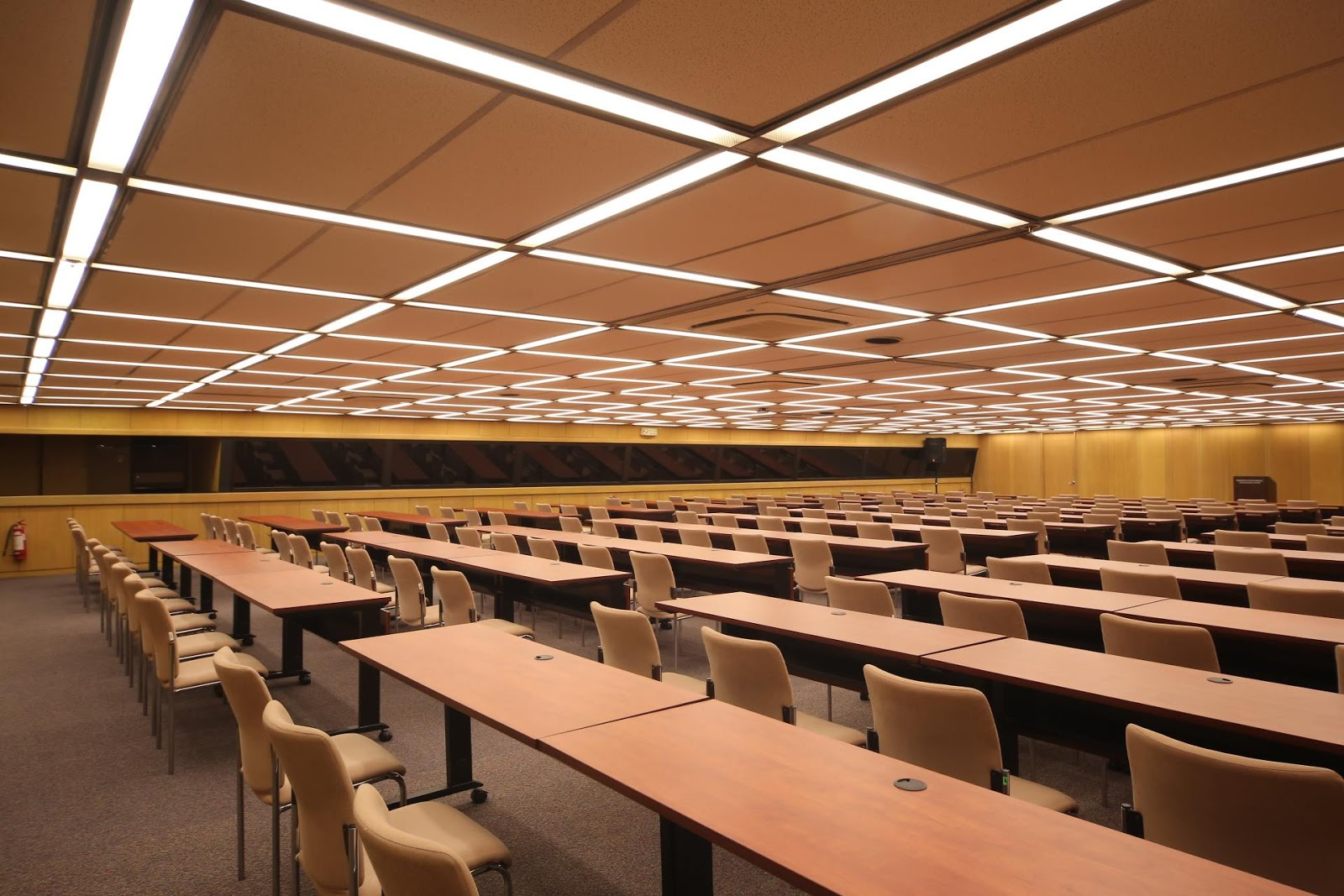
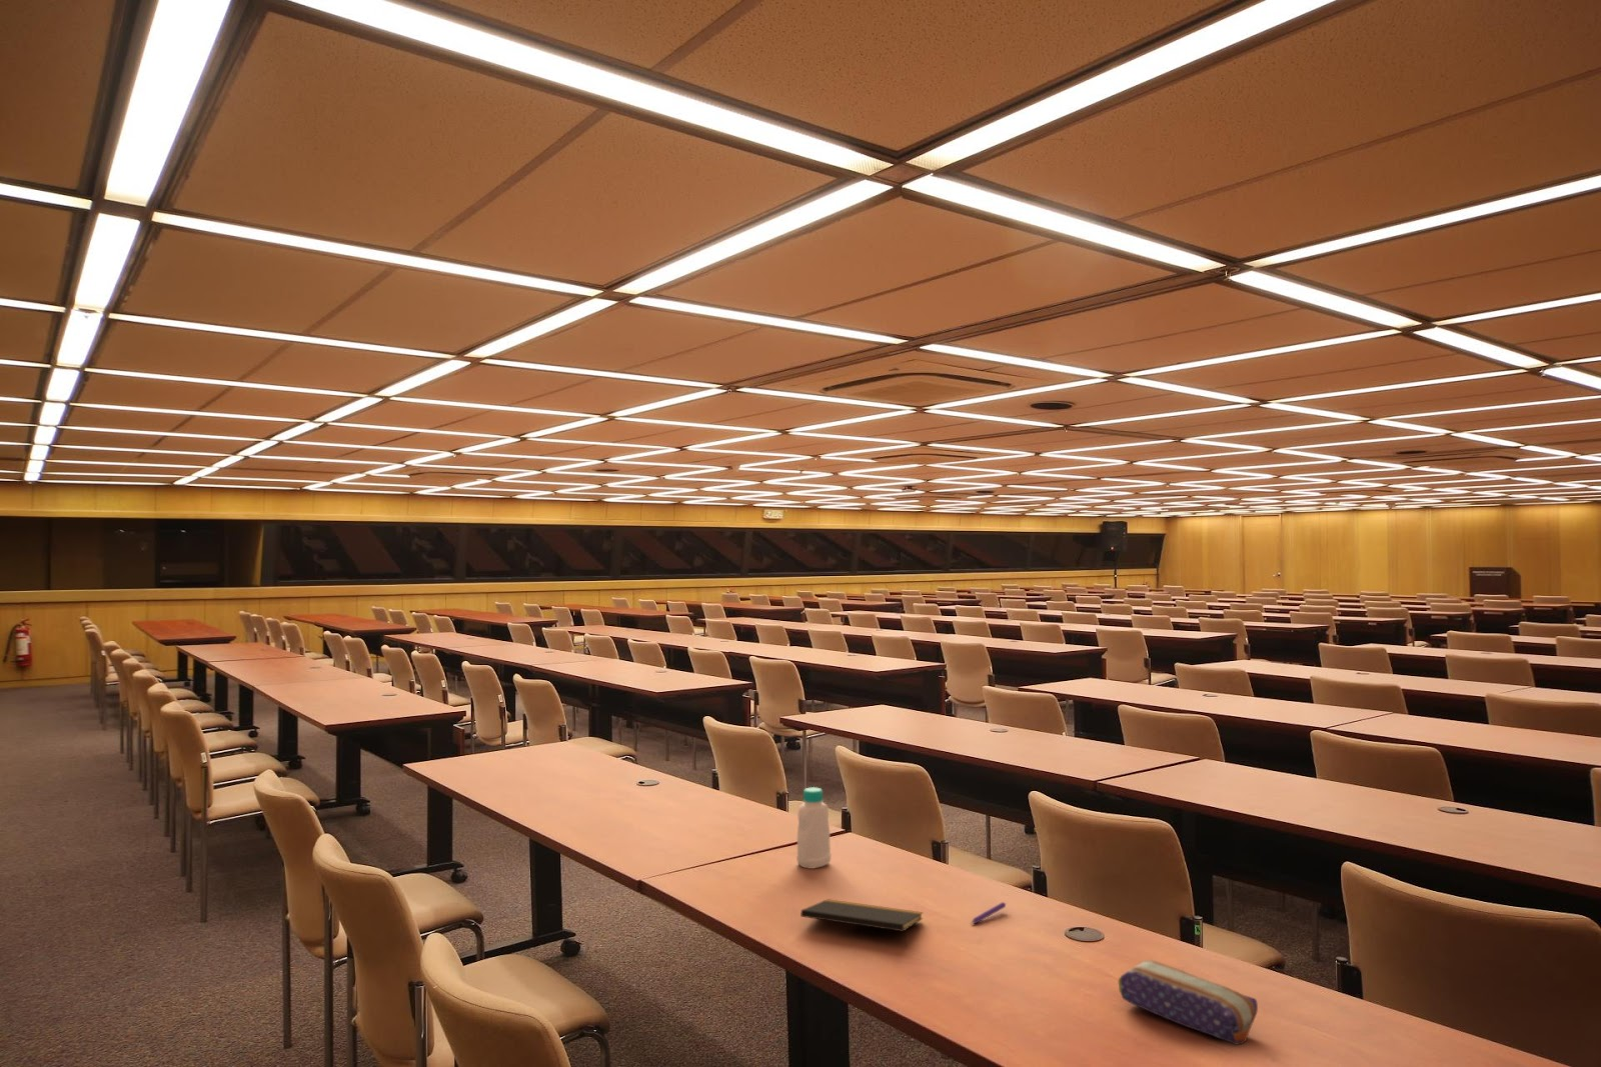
+ pen (988, 913)
+ notepad (862, 915)
+ bottle (814, 826)
+ pencil case (1185, 997)
